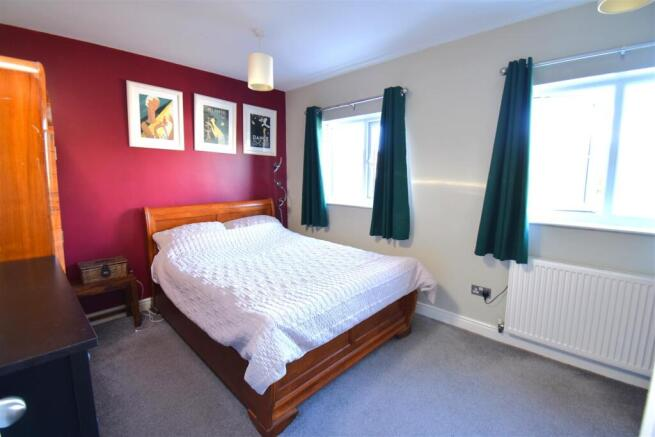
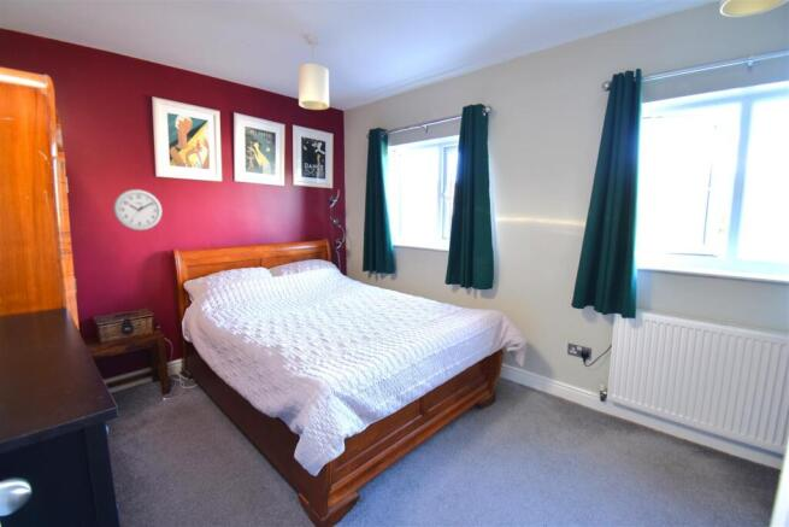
+ wall clock (139, 210)
